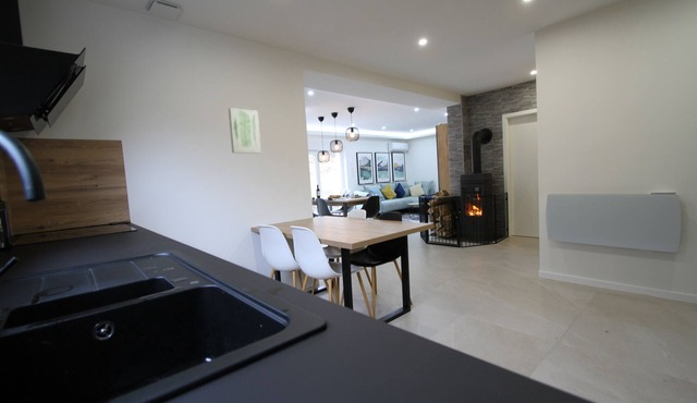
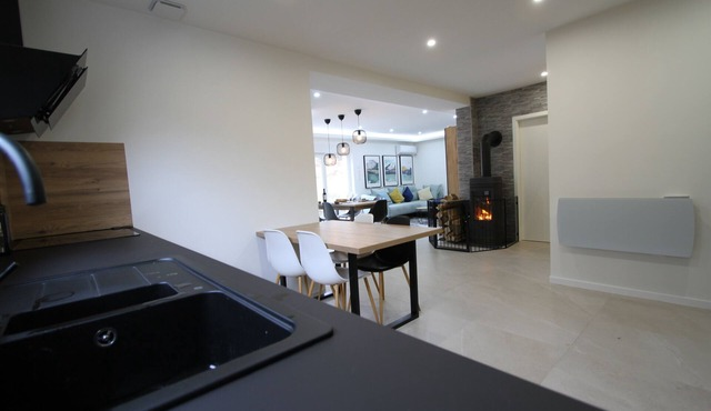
- wall art (245, 131)
